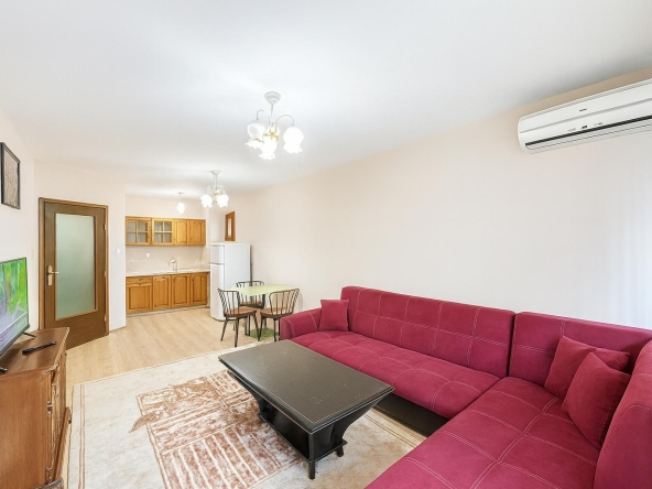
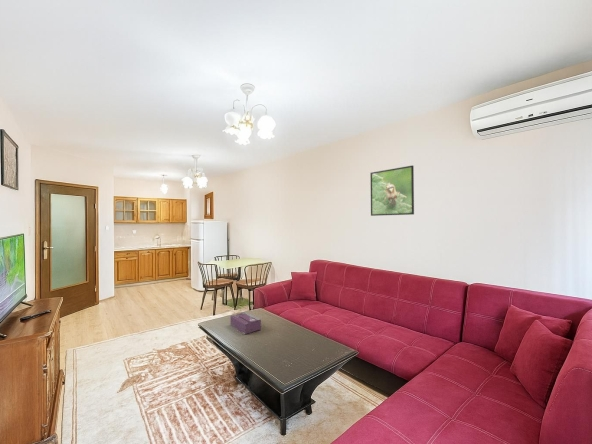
+ tissue box (245, 322)
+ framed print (390, 192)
